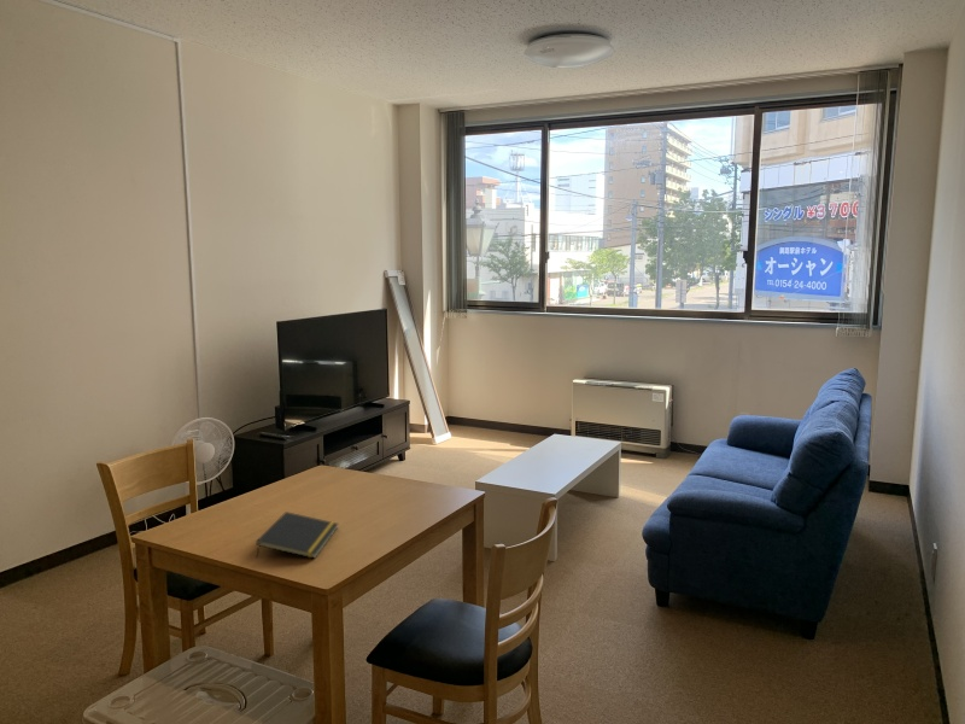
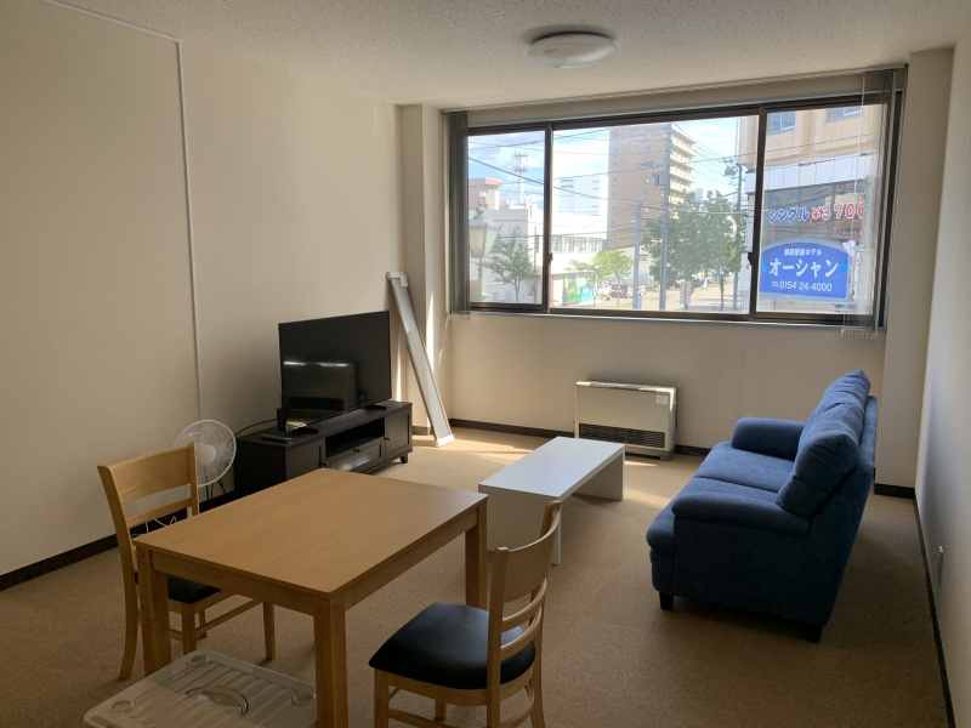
- notepad (299, 533)
